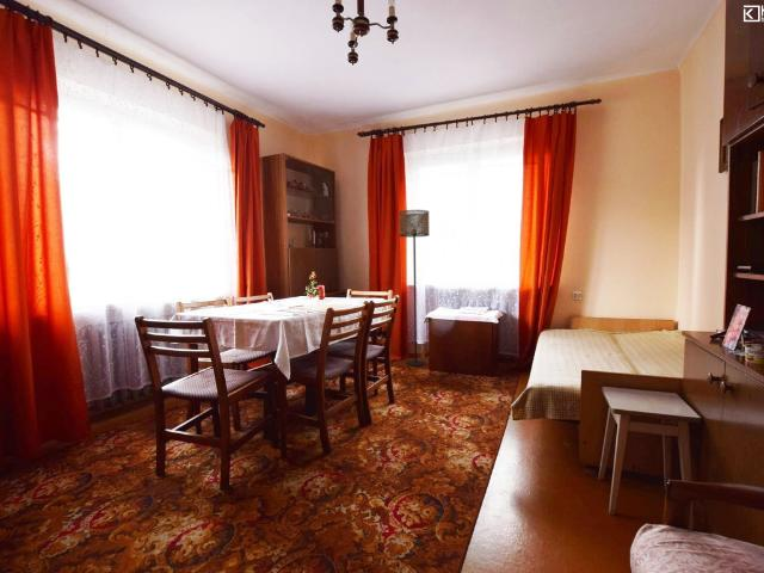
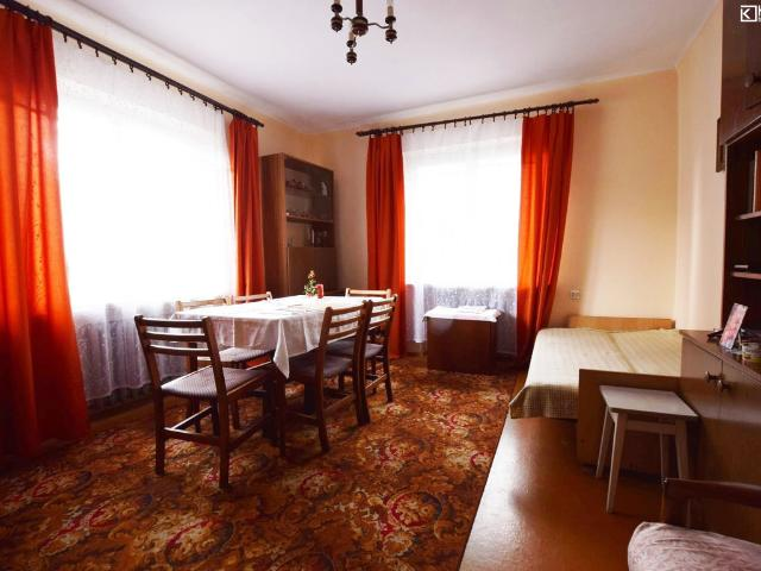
- floor lamp (414, 288)
